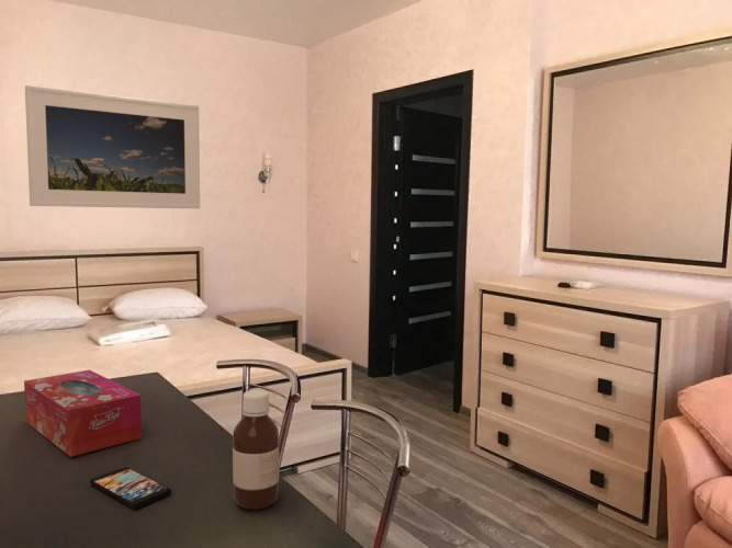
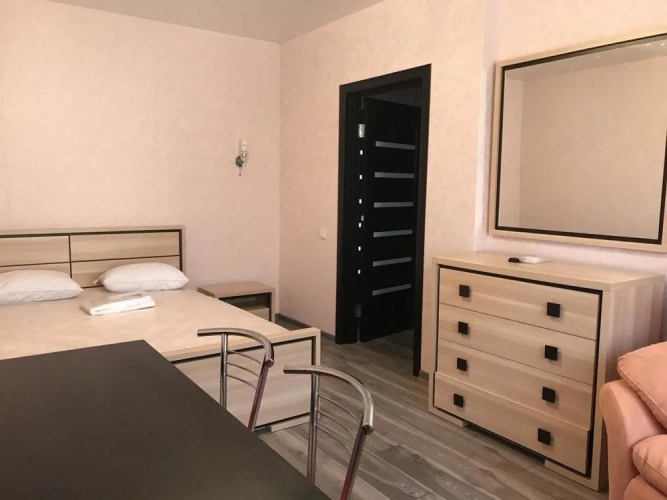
- smartphone (129, 486)
- bottle (256, 447)
- tissue box (80, 408)
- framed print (120, 152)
